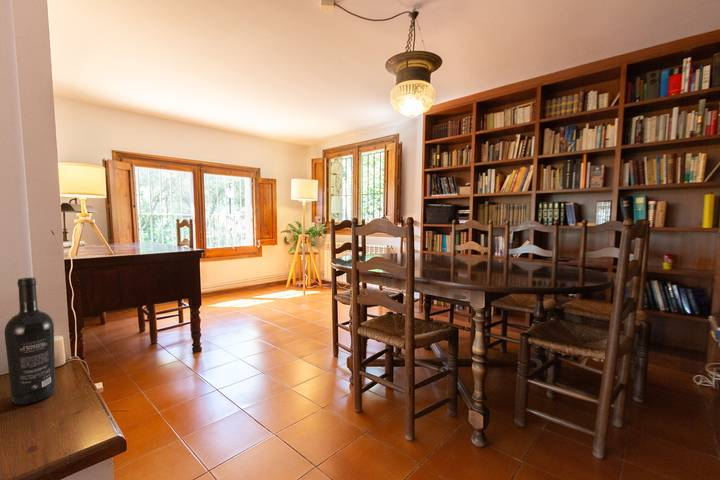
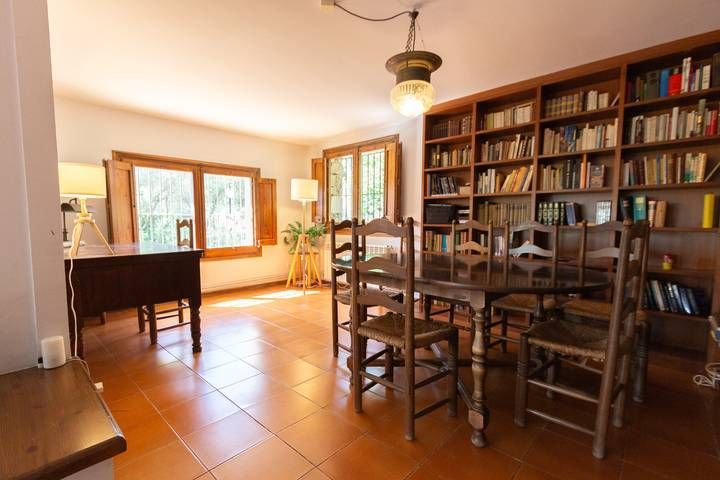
- wine bottle (30, 338)
